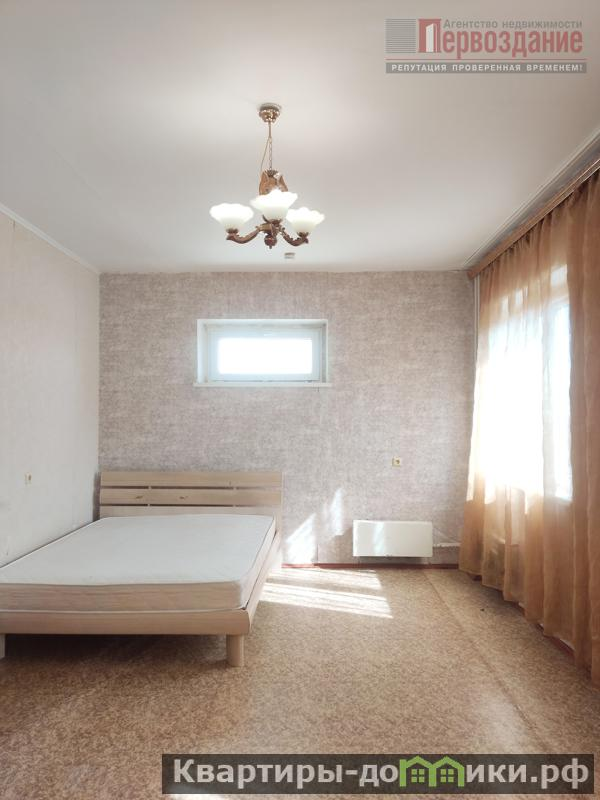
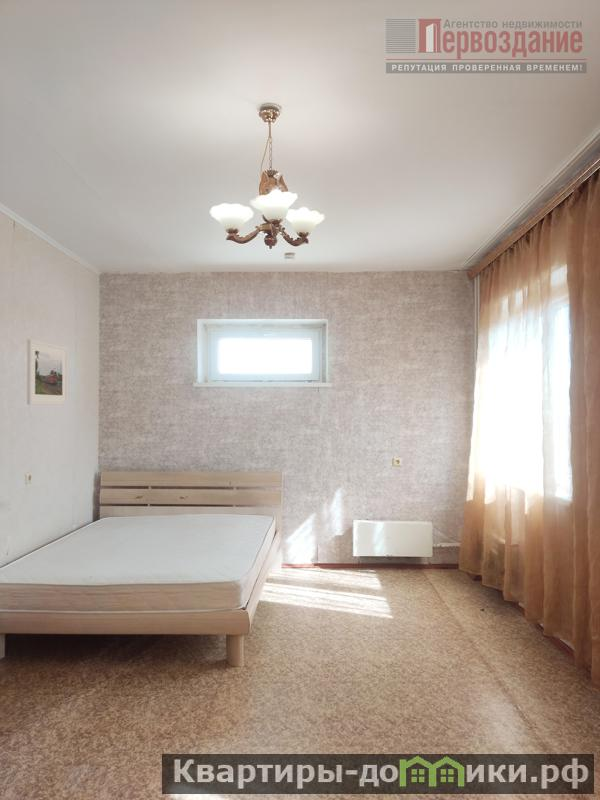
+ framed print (48, 374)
